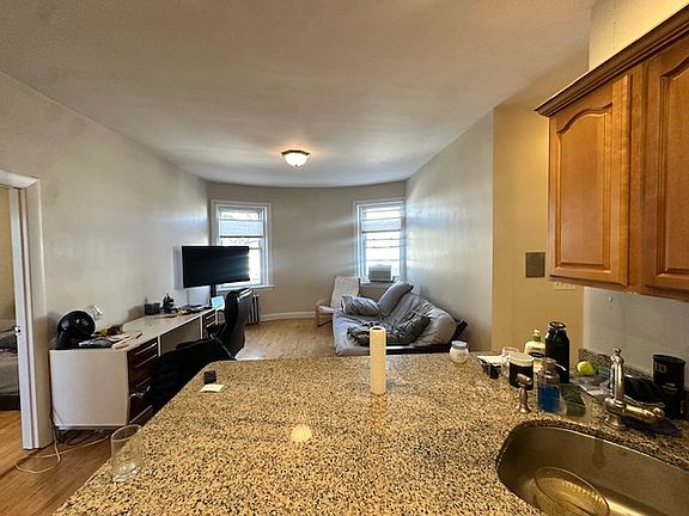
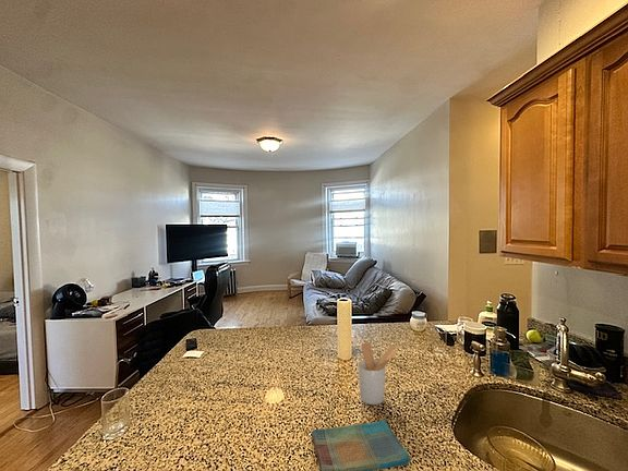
+ dish towel (358, 445)
+ utensil holder (378, 372)
